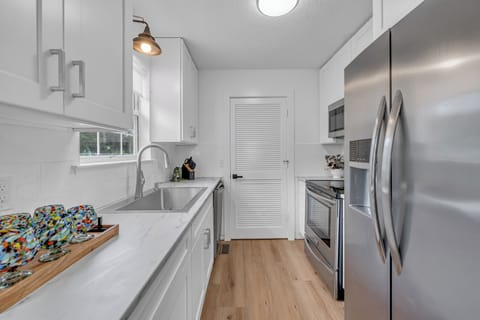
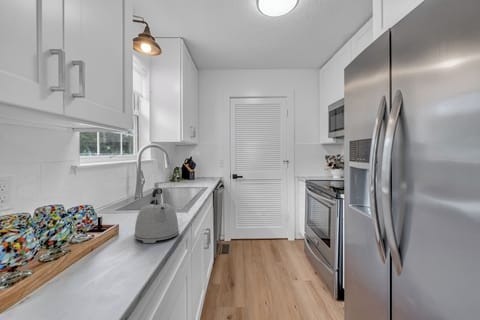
+ kettle (157, 211)
